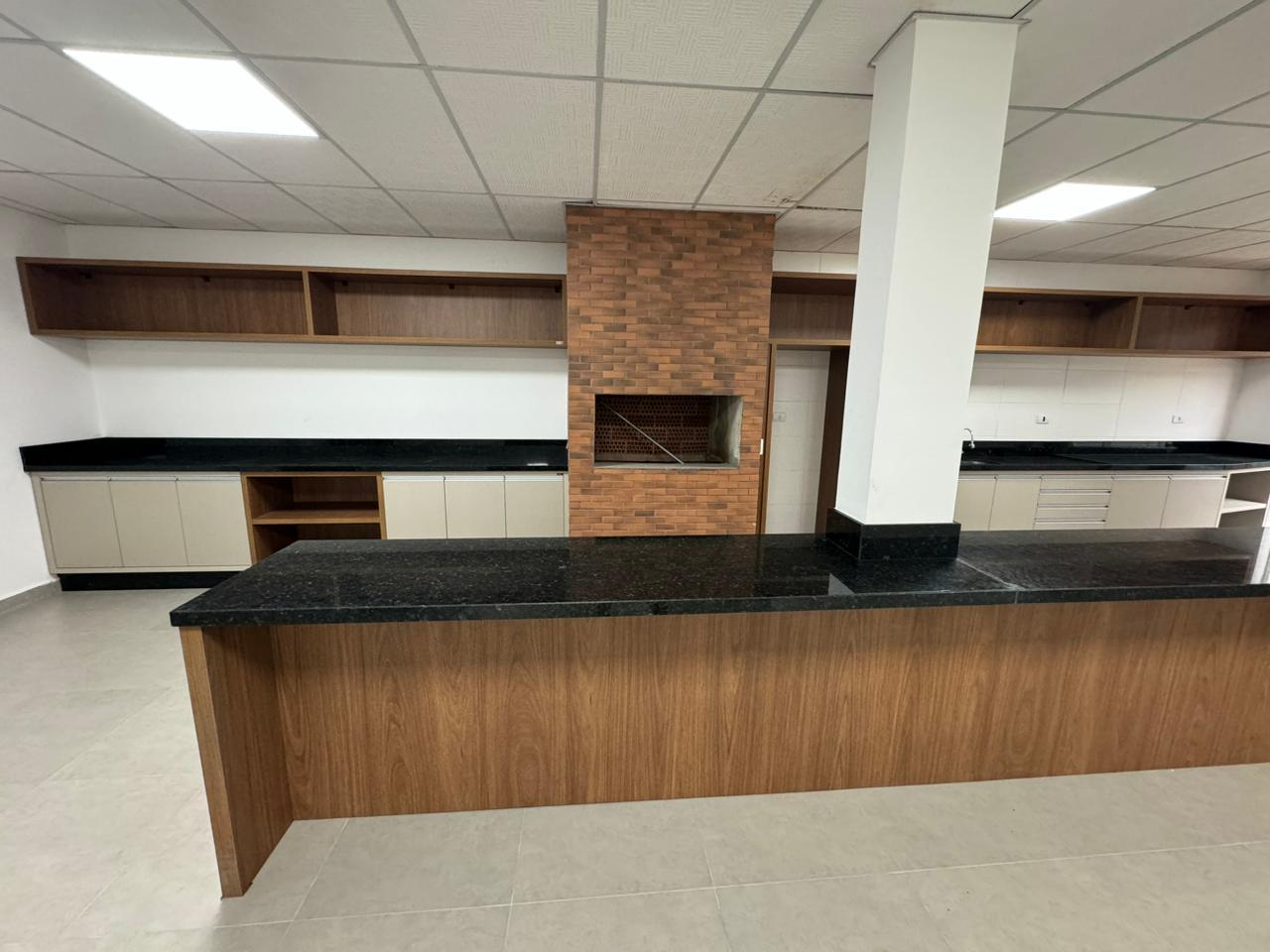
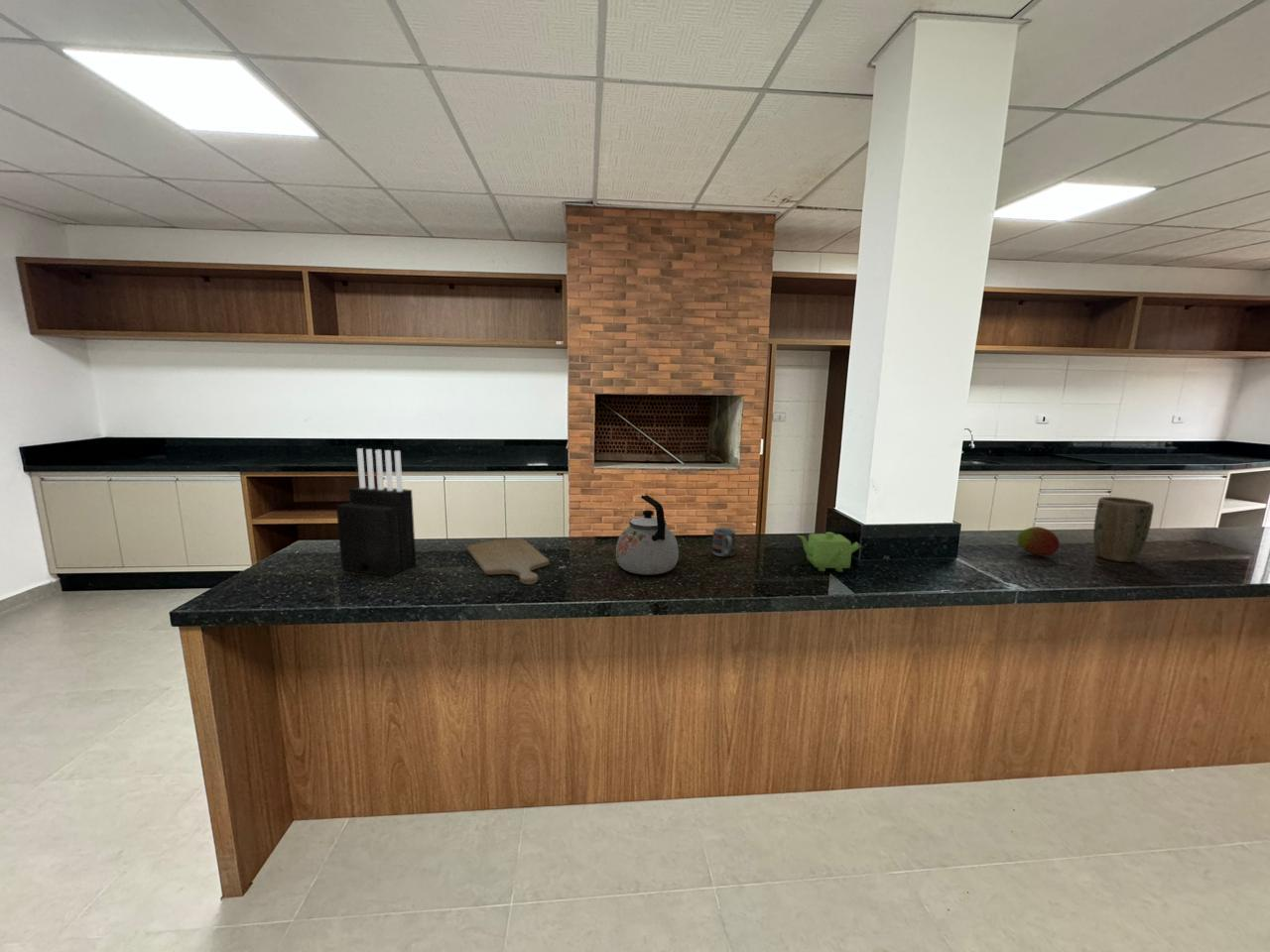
+ chopping board (511, 559)
+ knife block (372, 511)
+ plant pot (1120, 530)
+ teapot (827, 550)
+ kettle (647, 533)
+ fruit (1038, 541)
+ cup (725, 542)
